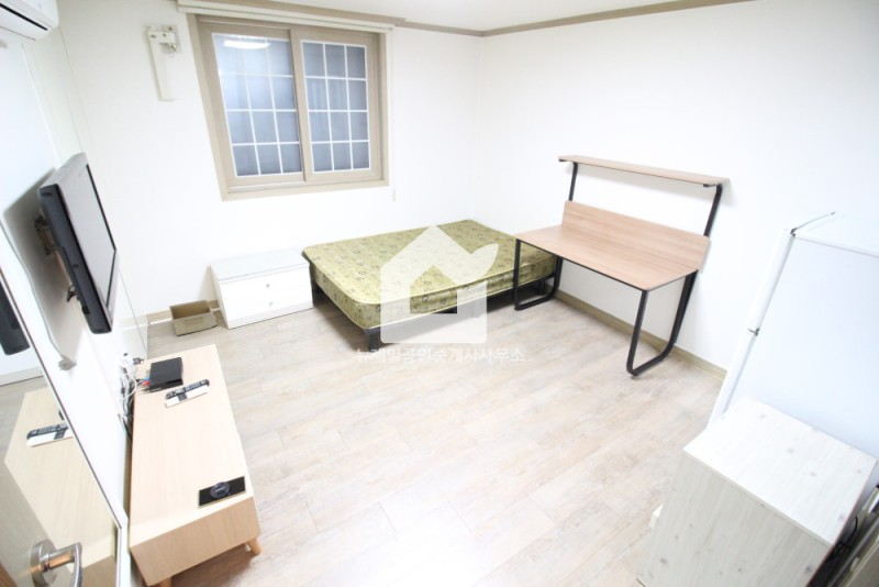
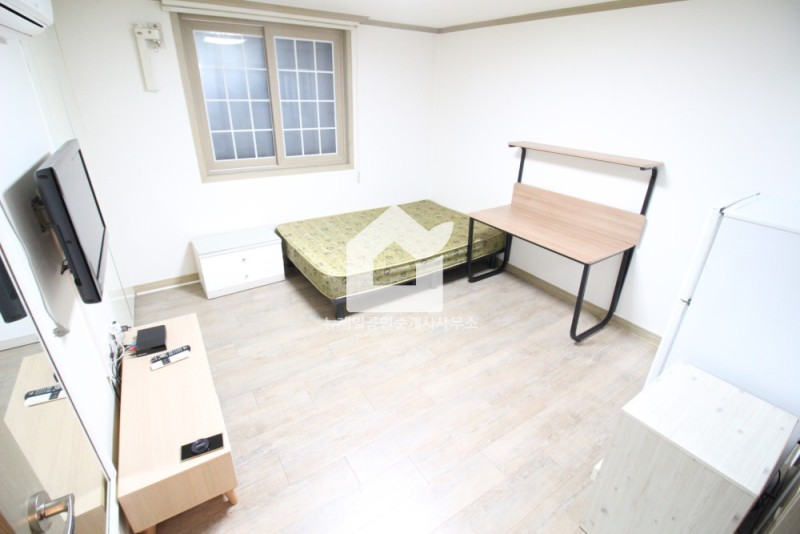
- storage bin (192, 315)
